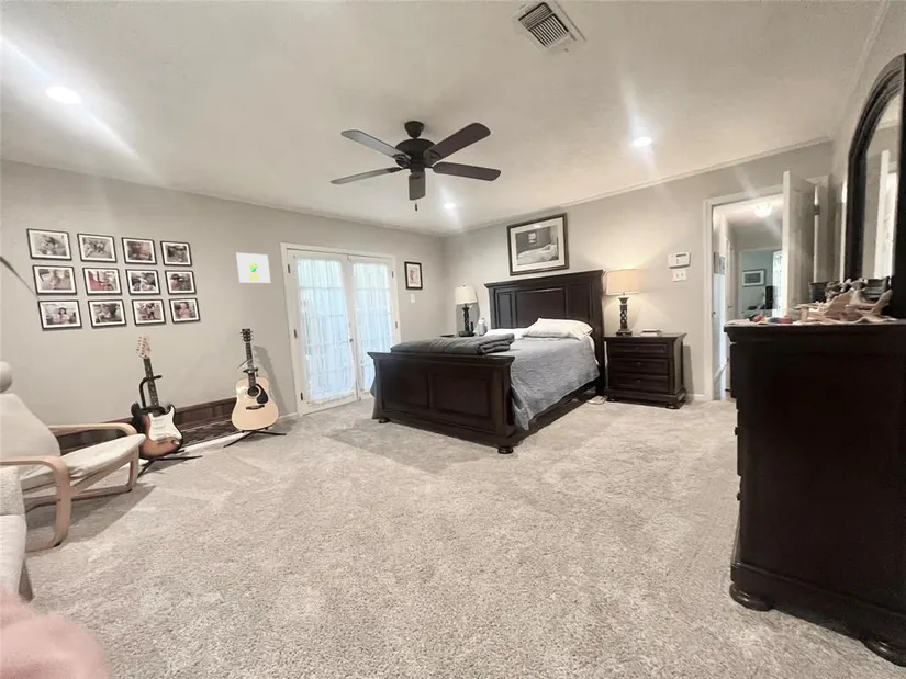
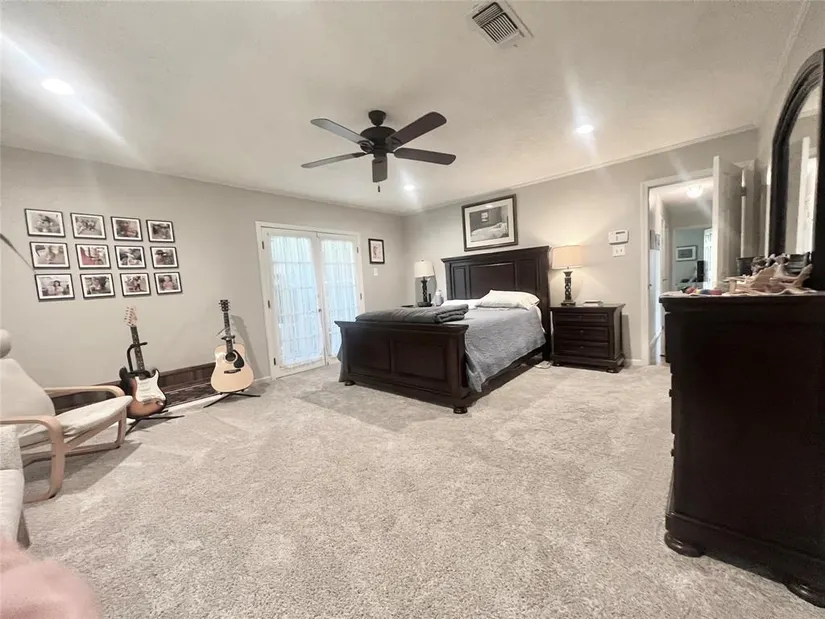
- wall art (254, 268)
